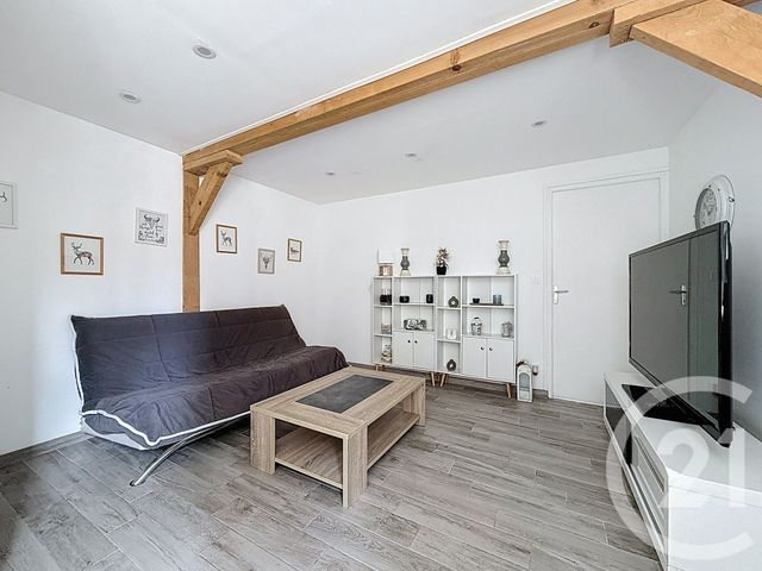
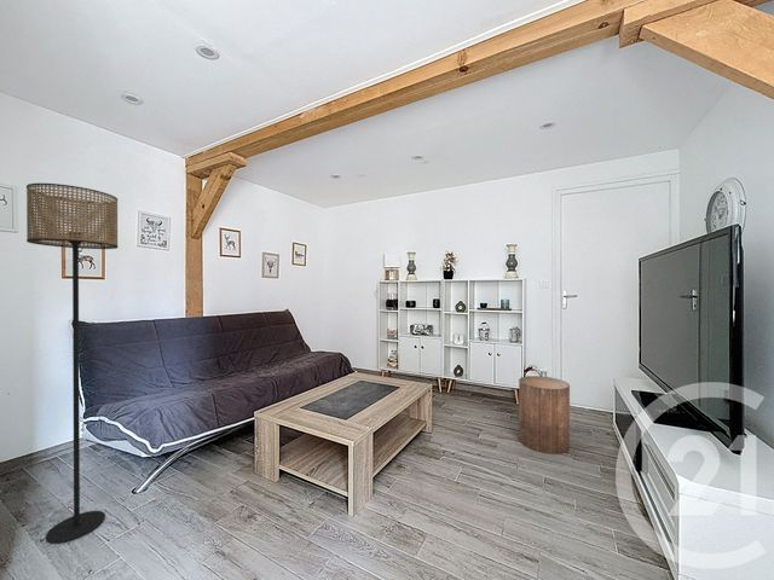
+ stool (543, 412)
+ floor lamp (75, 360)
